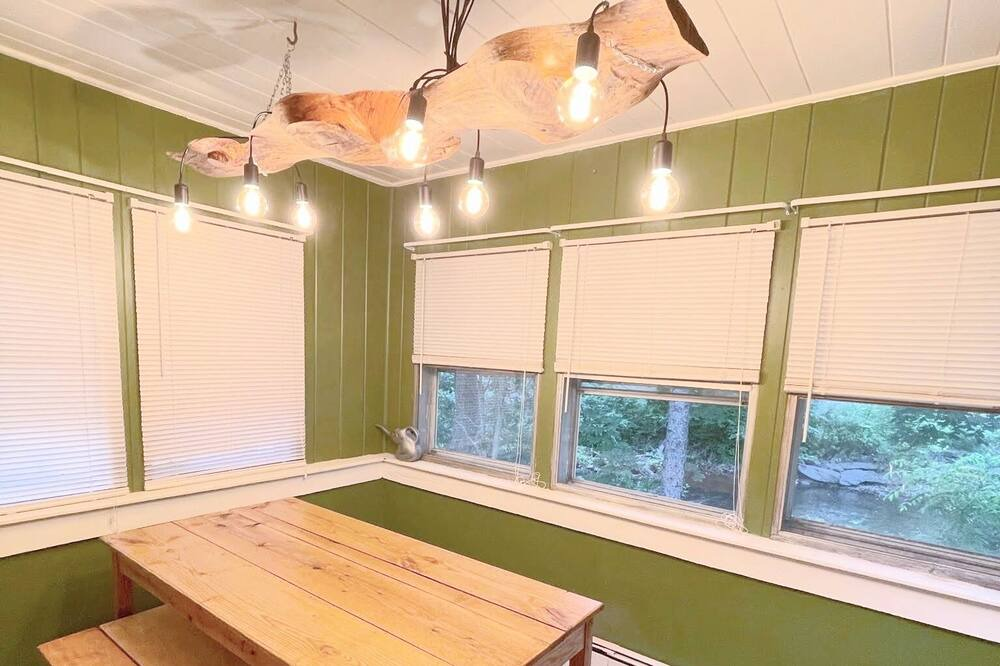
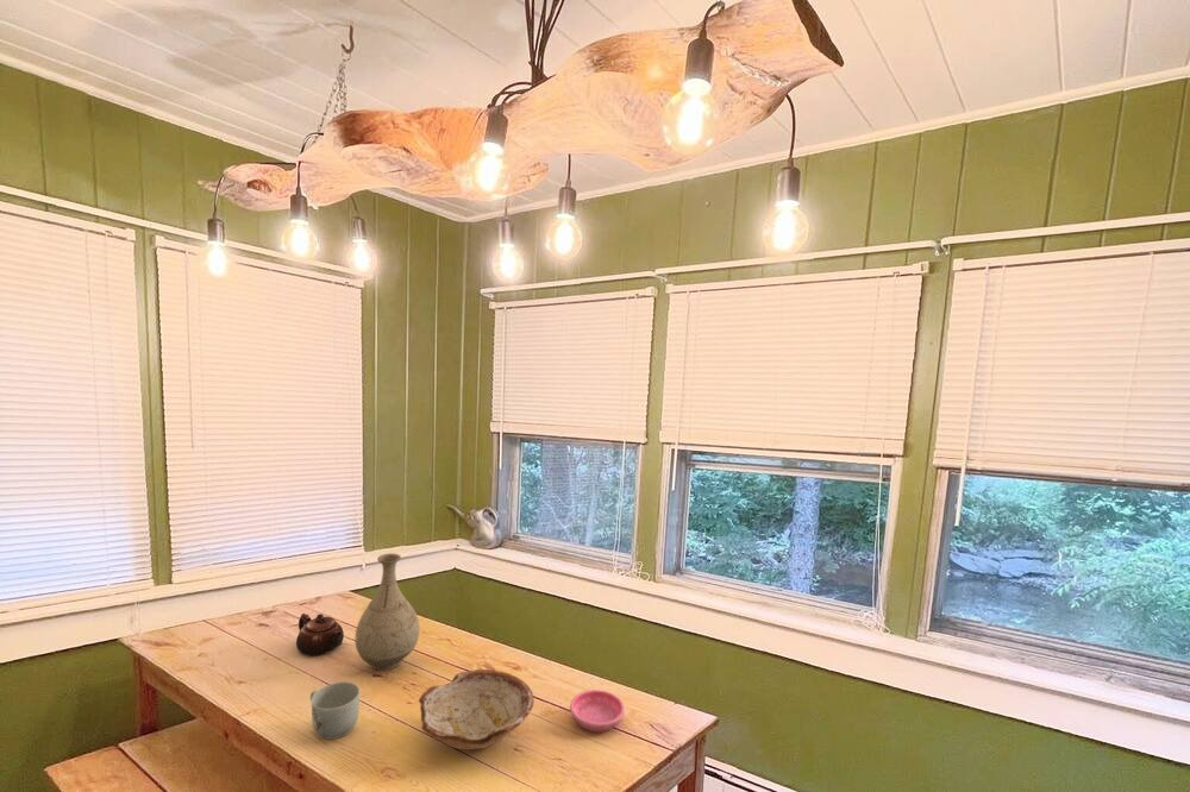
+ saucer (596, 711)
+ teapot (319, 629)
+ mug (331, 710)
+ vase (388, 610)
+ bowl (475, 714)
